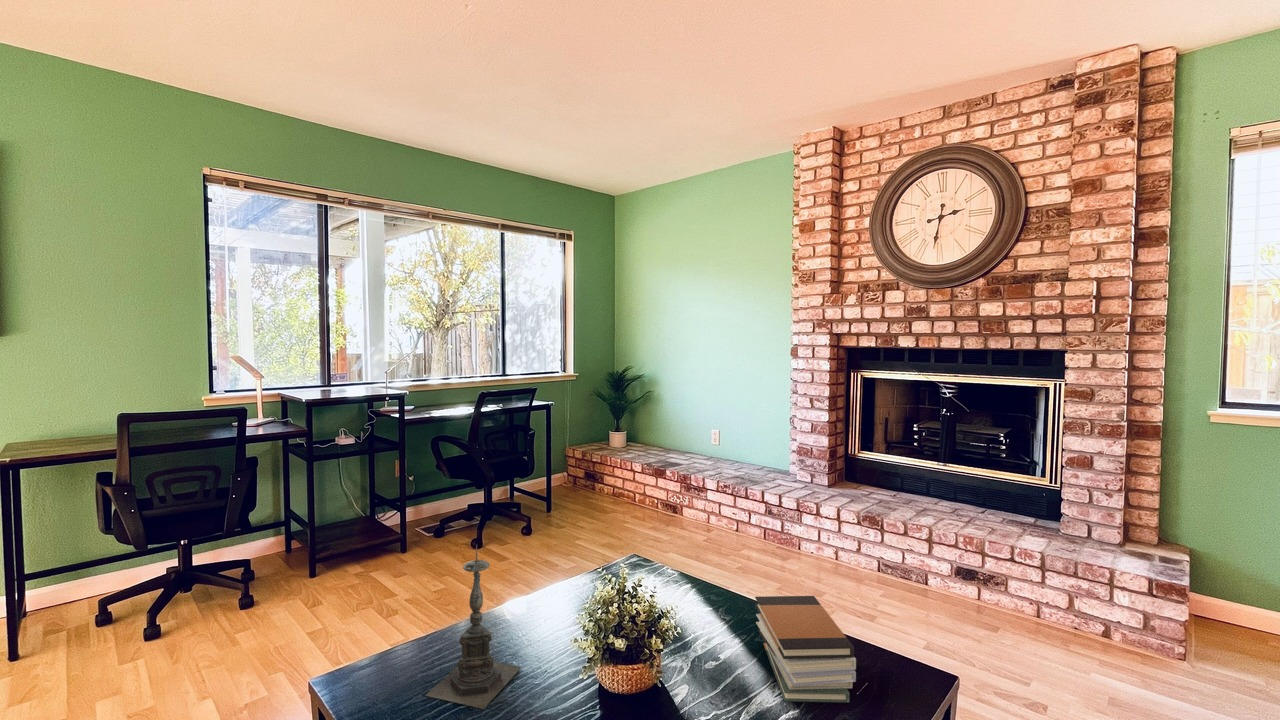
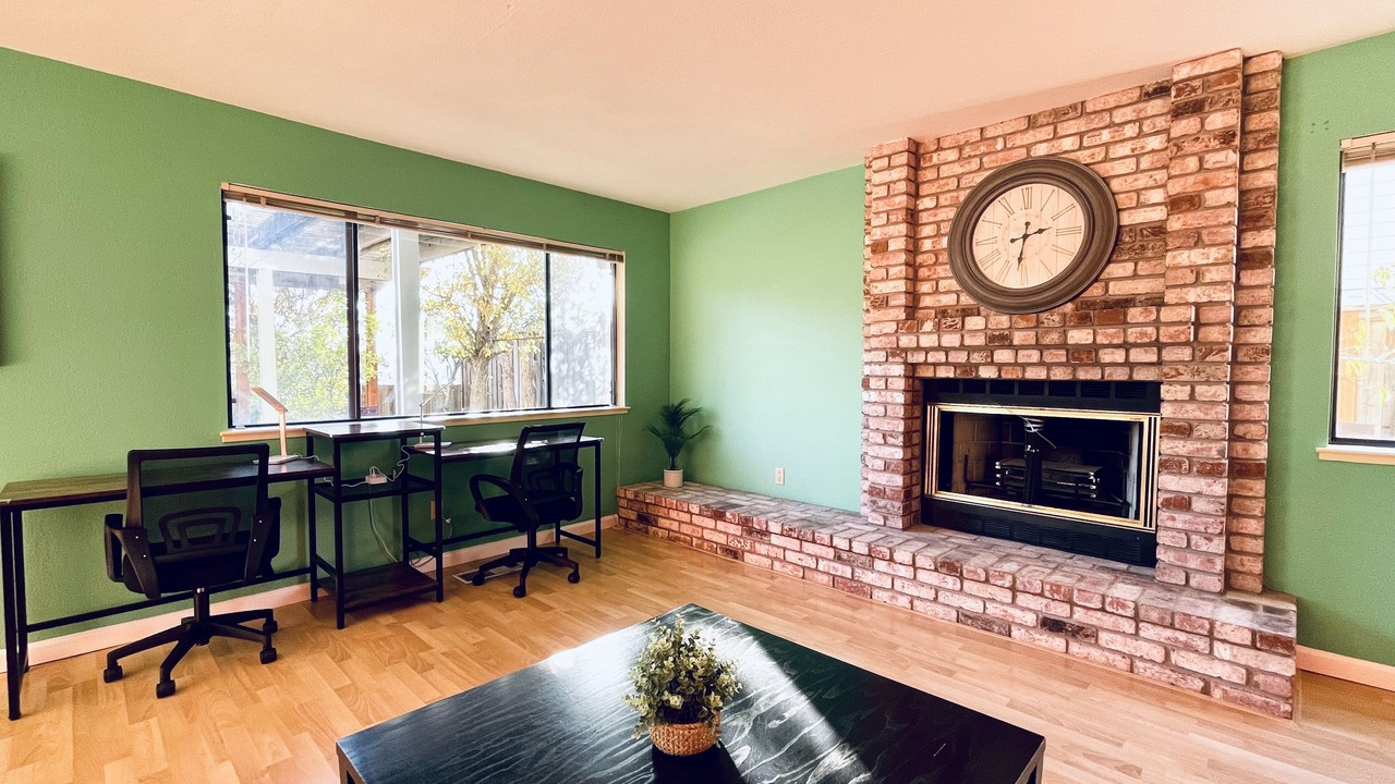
- candle holder (475, 612)
- book stack (801, 645)
